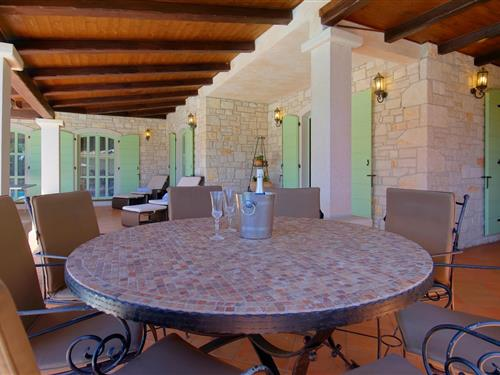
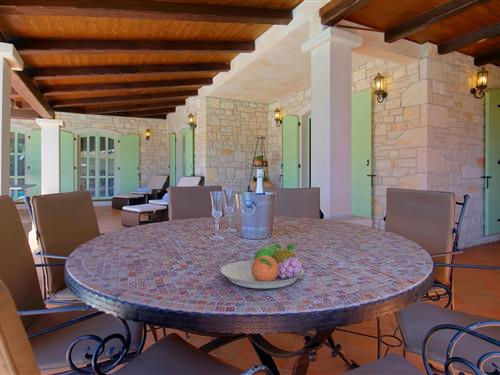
+ fruit bowl (264, 260)
